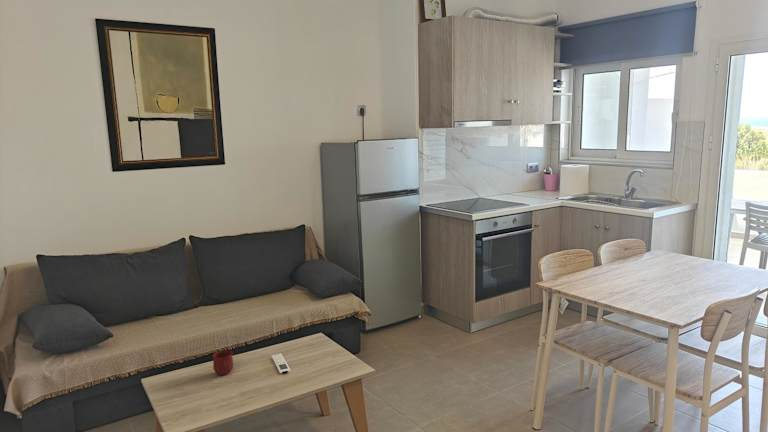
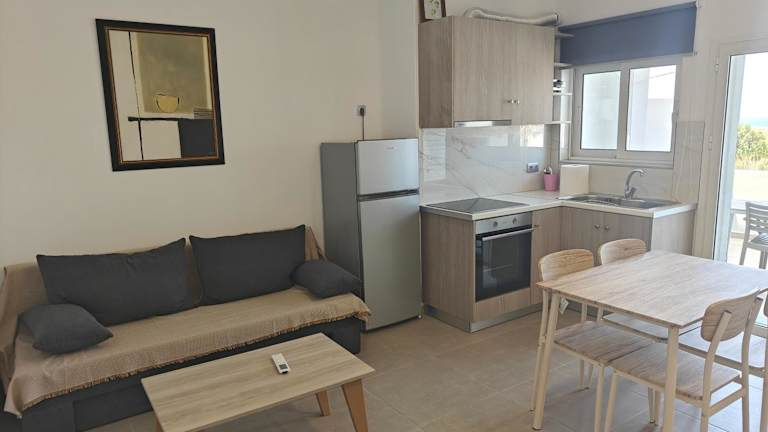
- mug (223, 364)
